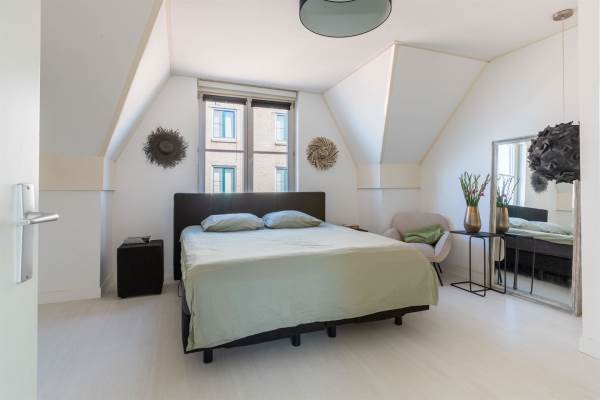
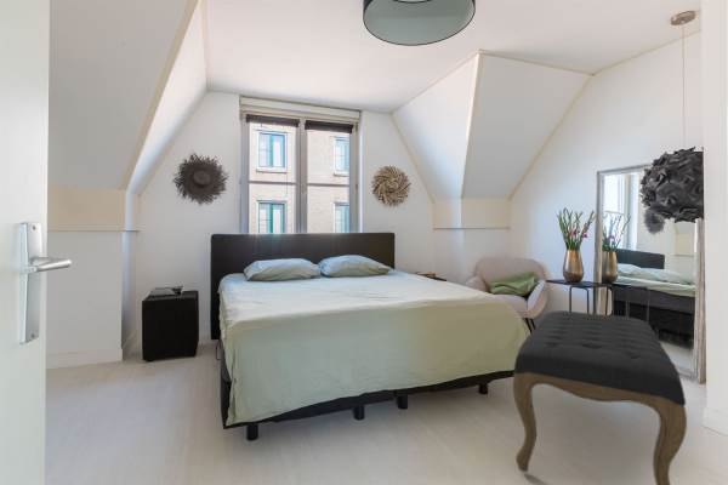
+ bench (592, 378)
